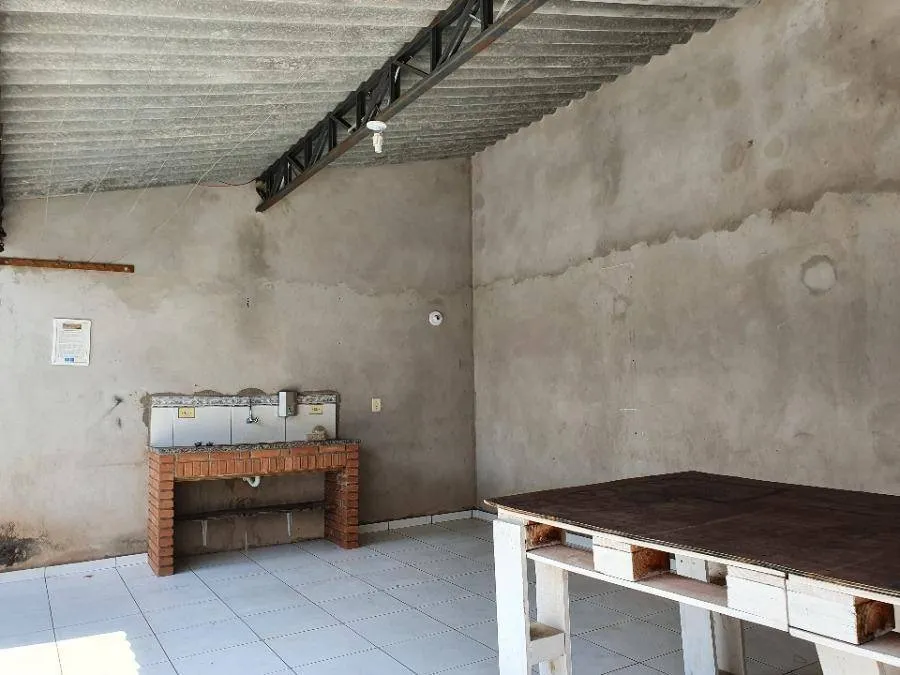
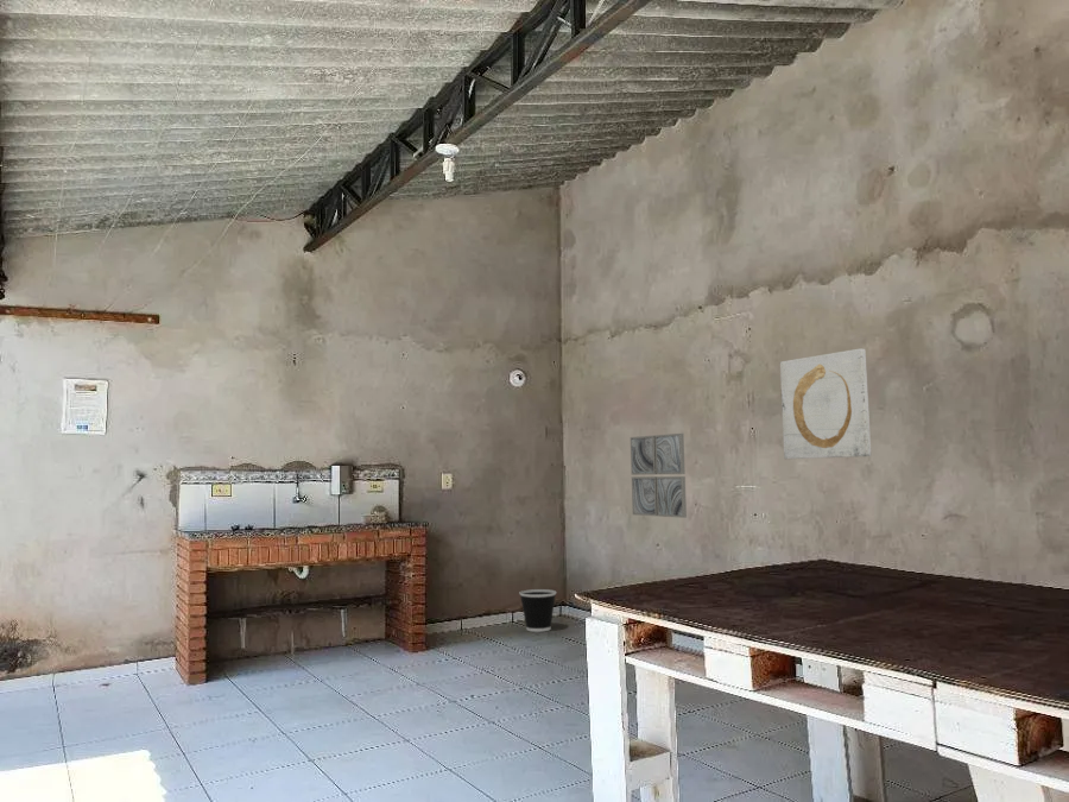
+ wall art (823, 406)
+ wall art (657, 476)
+ wastebasket (538, 610)
